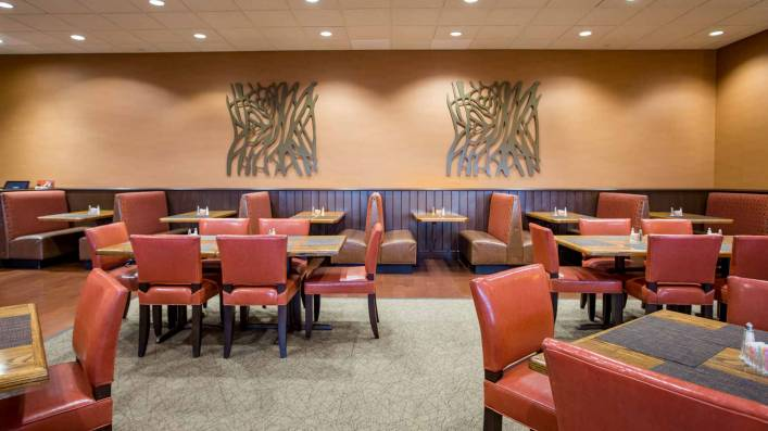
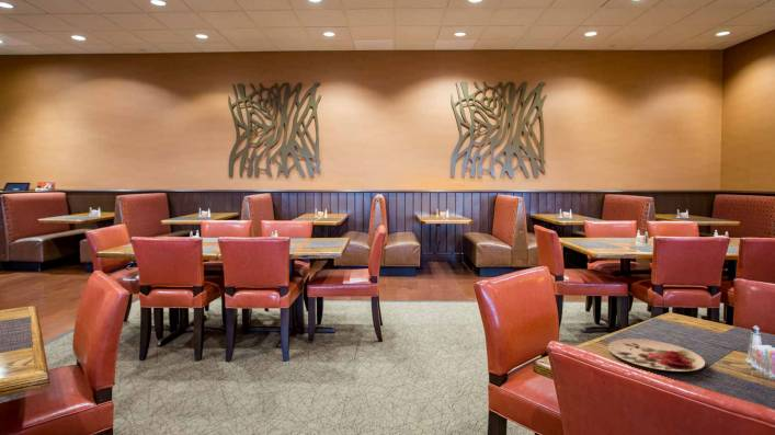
+ plate (653, 353)
